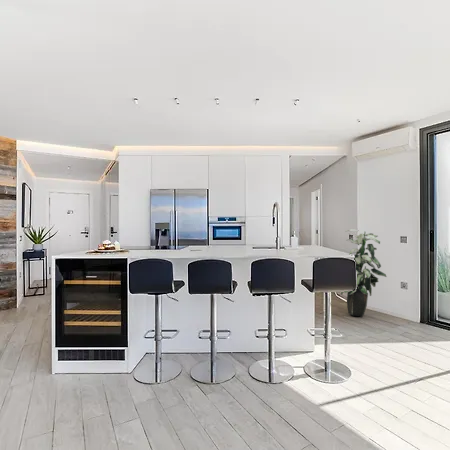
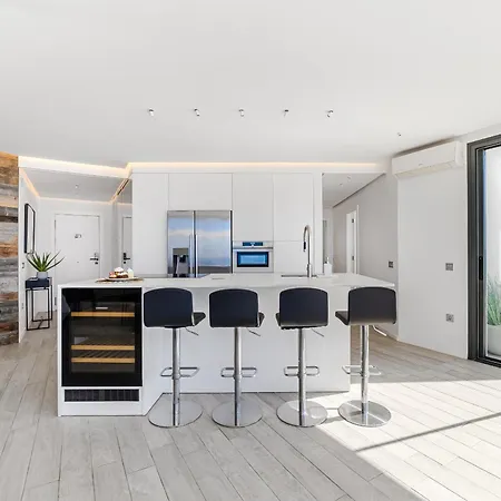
- indoor plant (358, 271)
